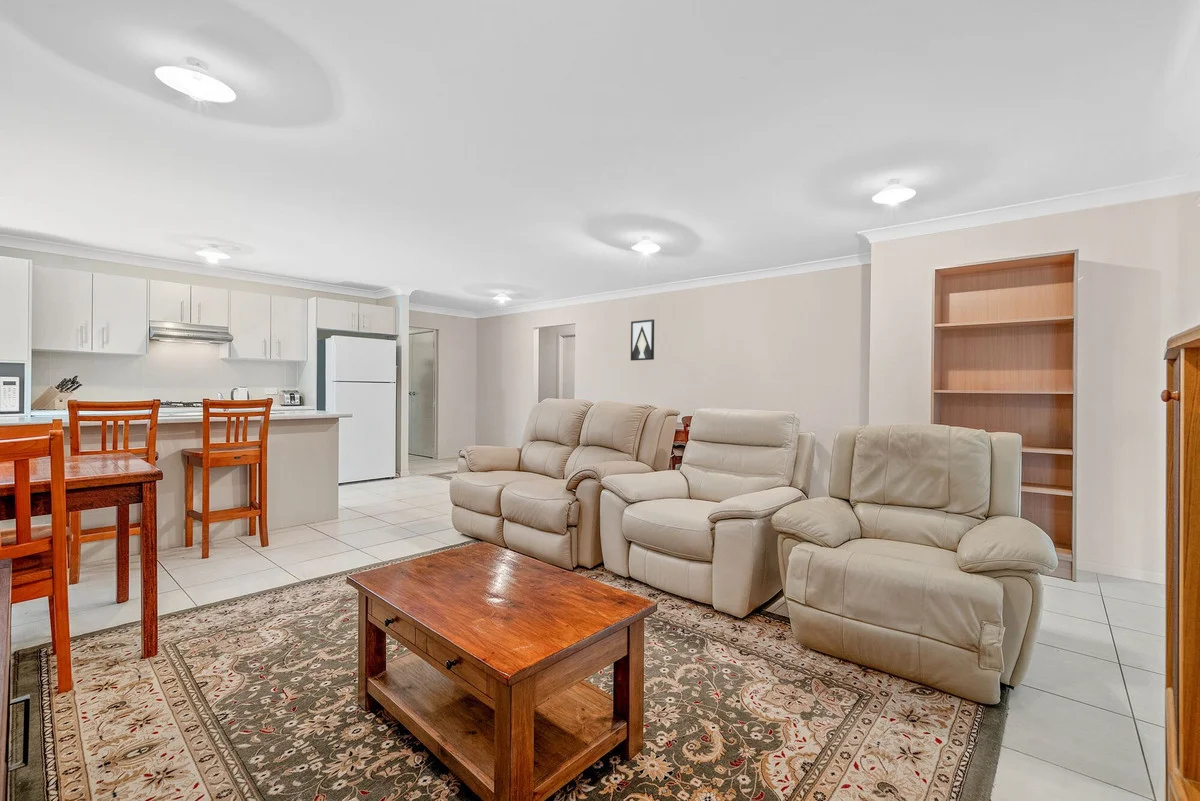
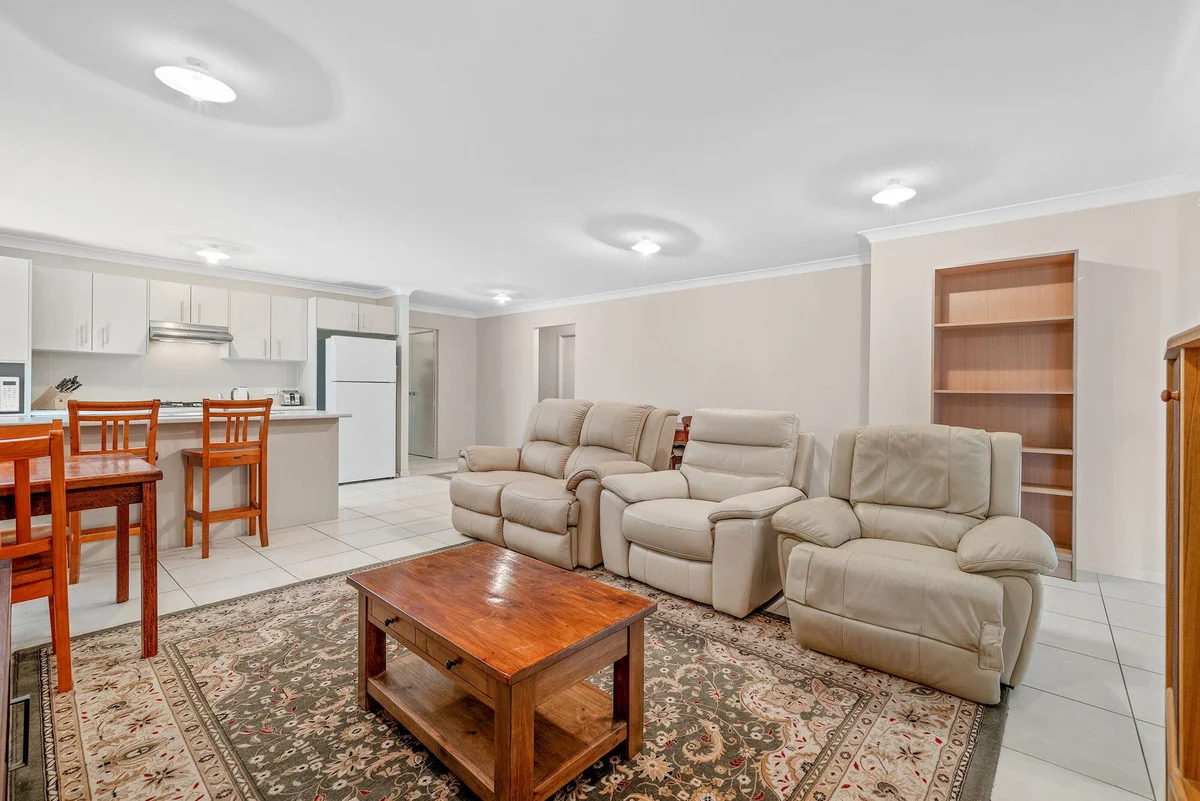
- wall art (642, 340)
